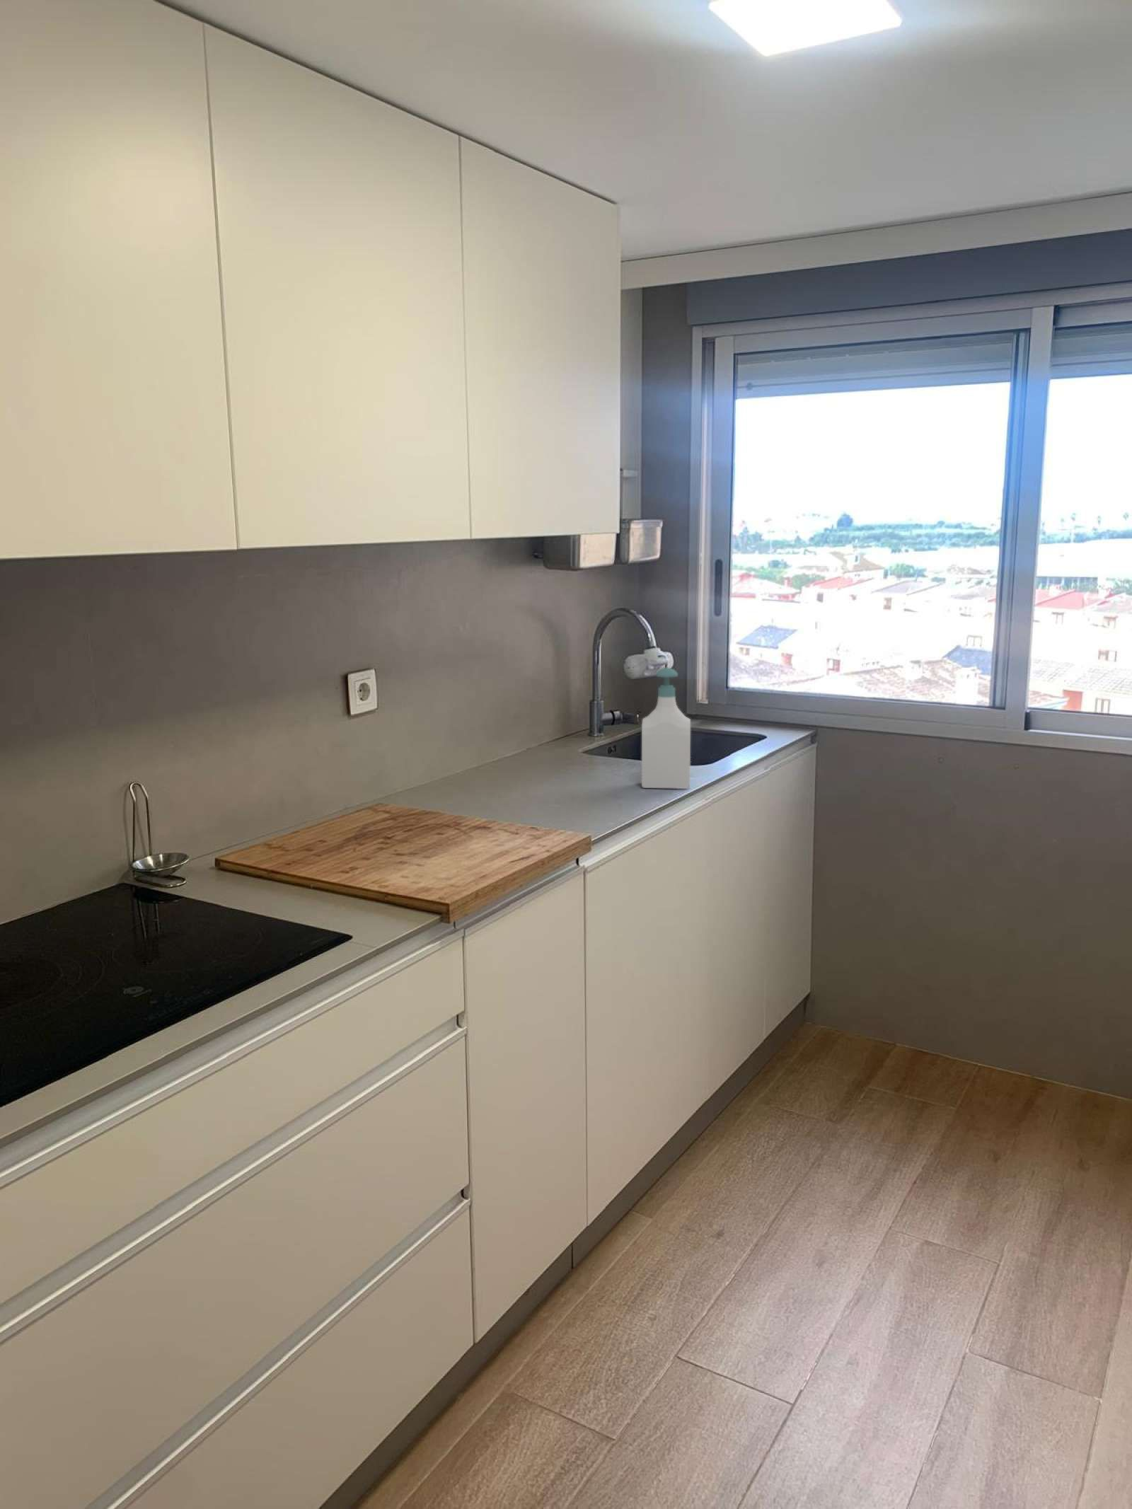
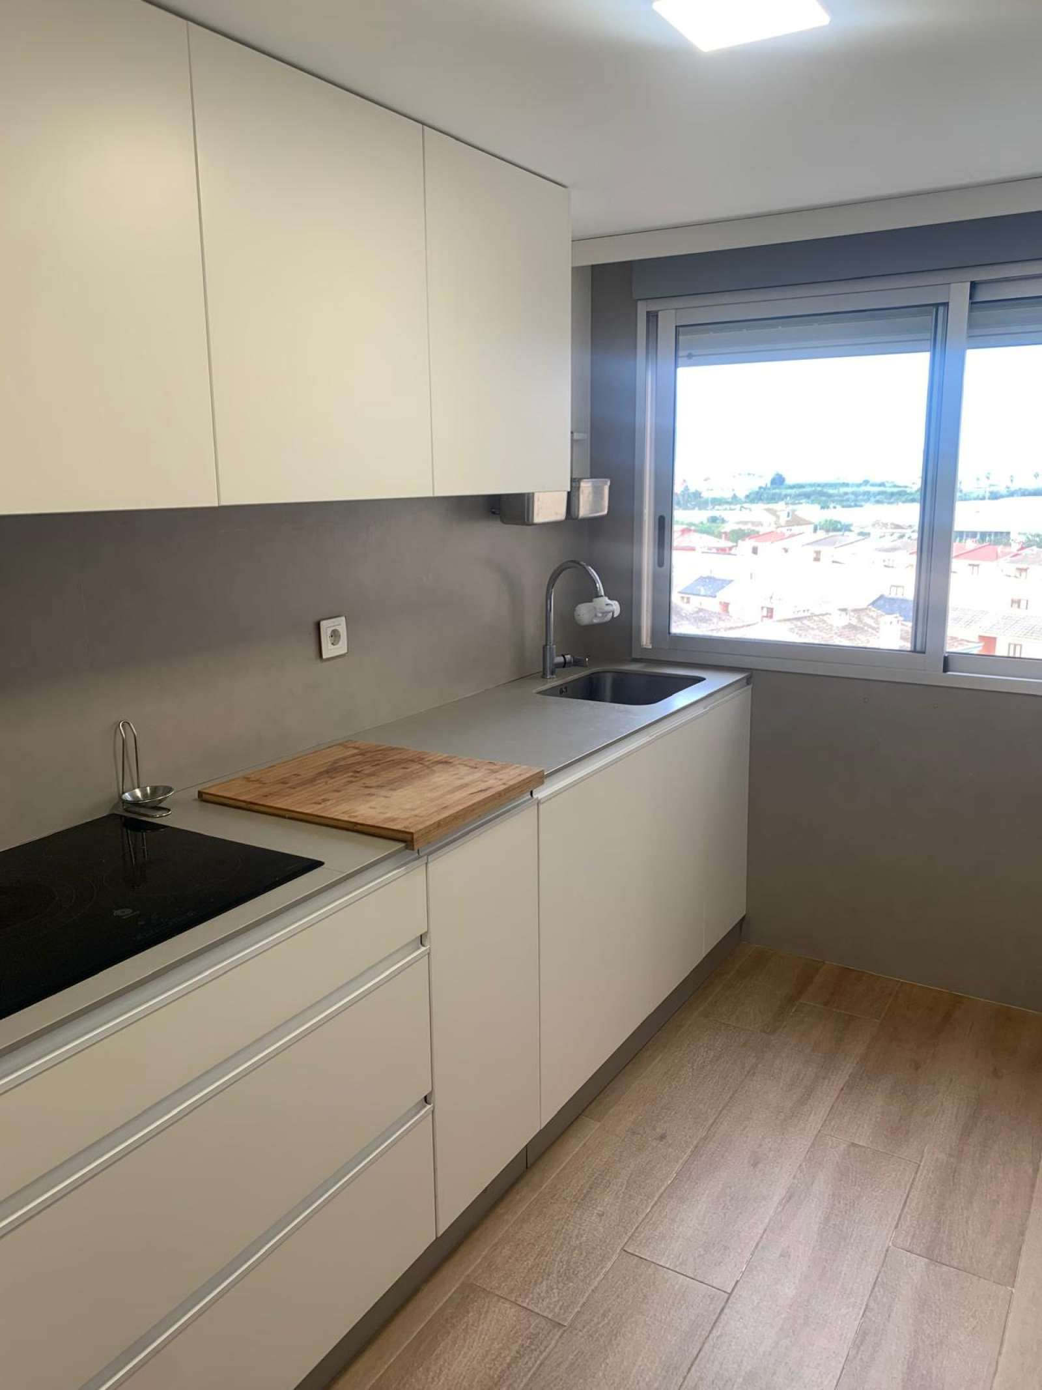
- soap bottle (666, 725)
